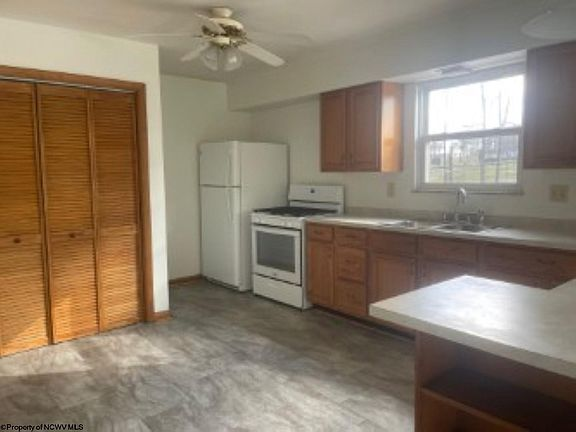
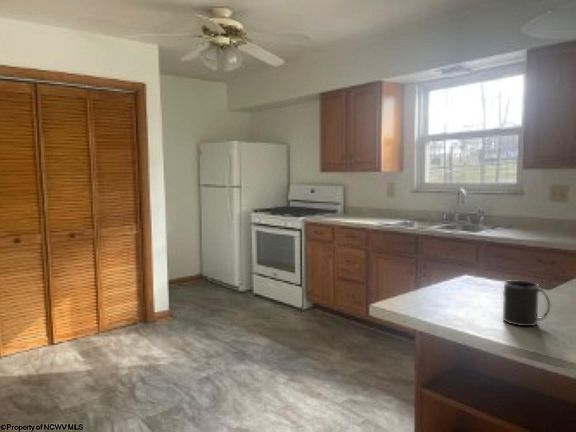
+ mug (526, 303)
